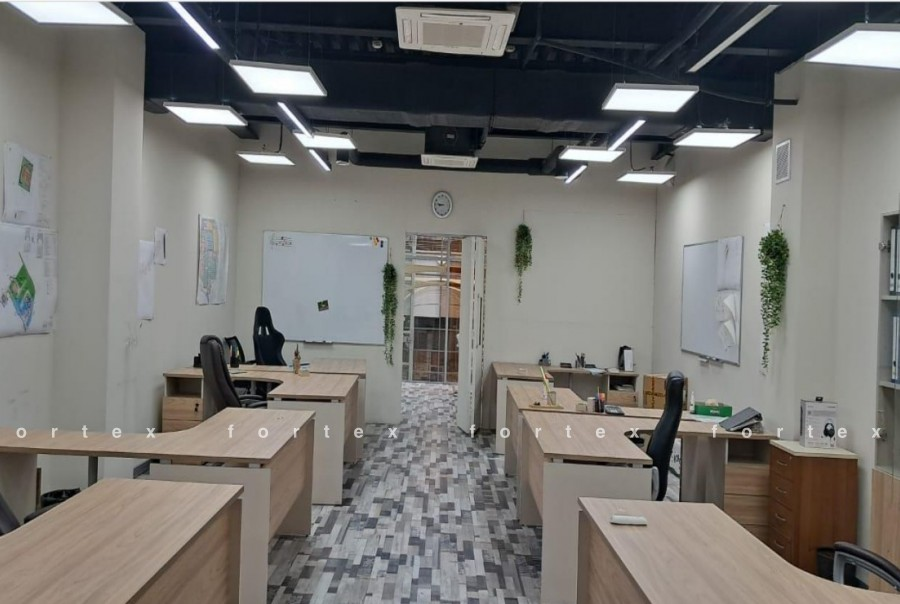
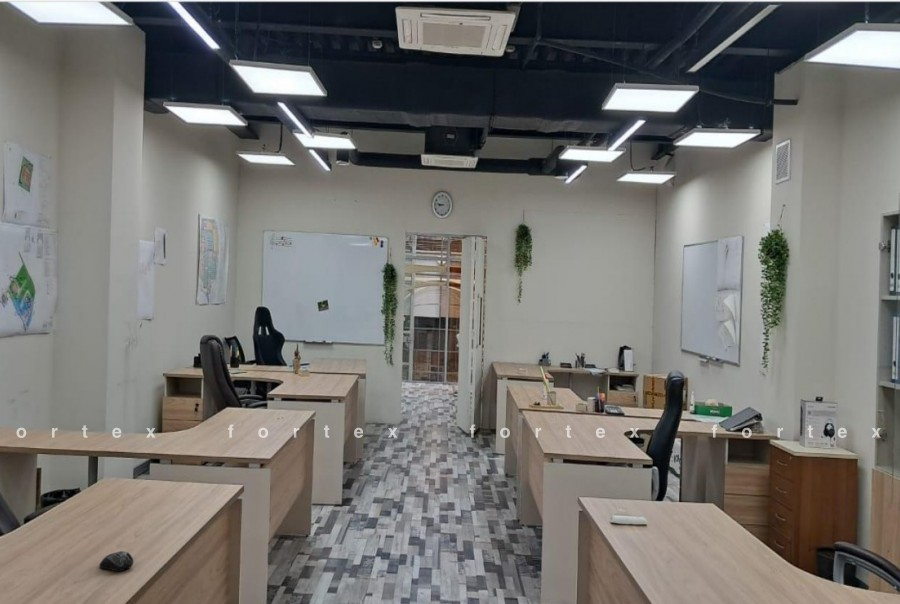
+ computer mouse (116, 560)
